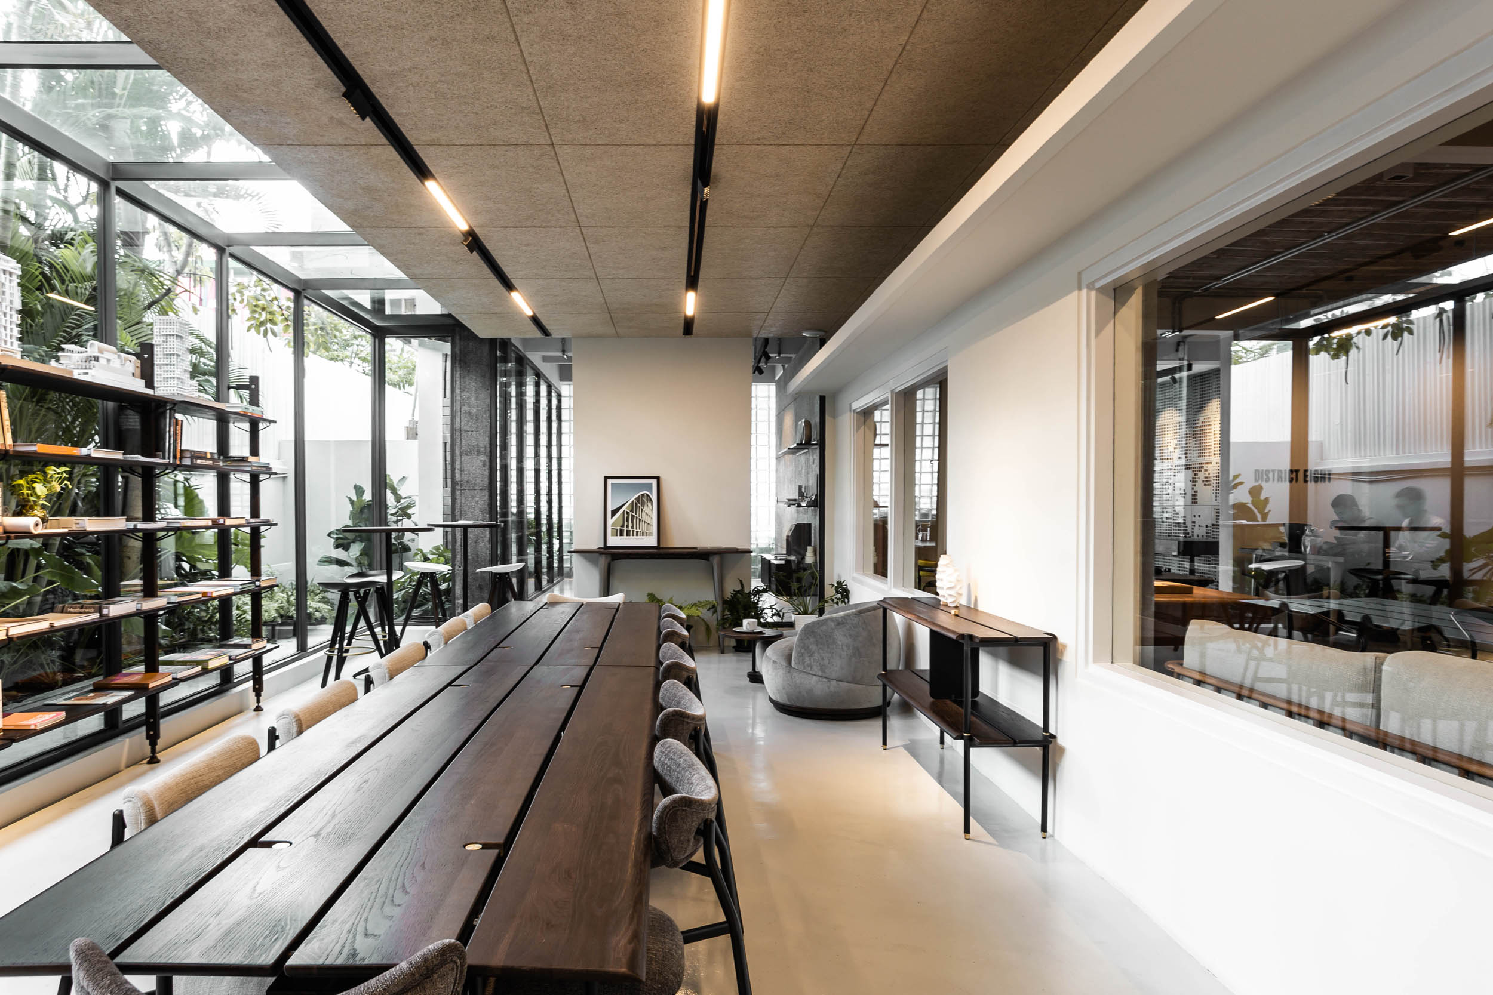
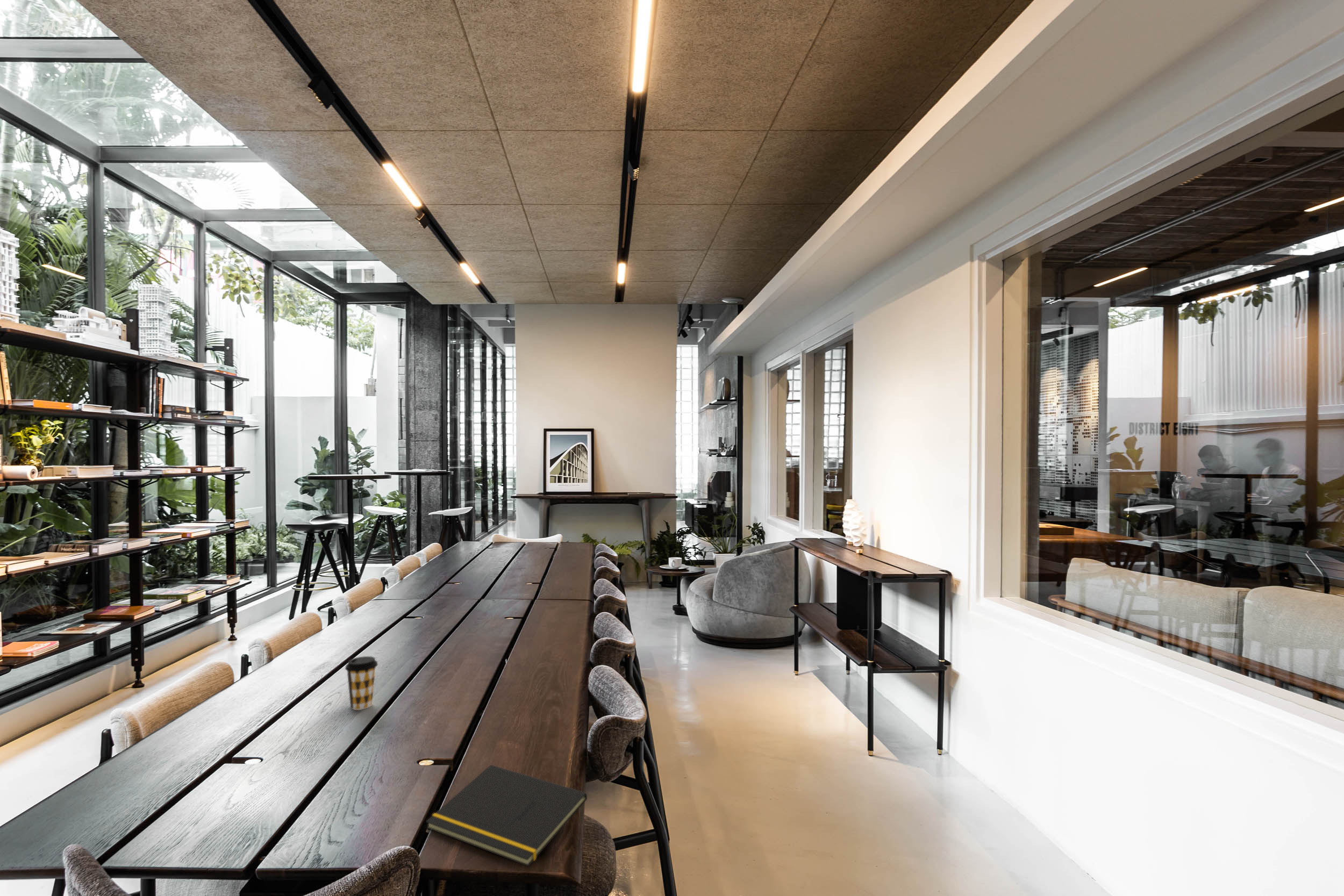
+ coffee cup (361, 683)
+ notepad (507, 810)
